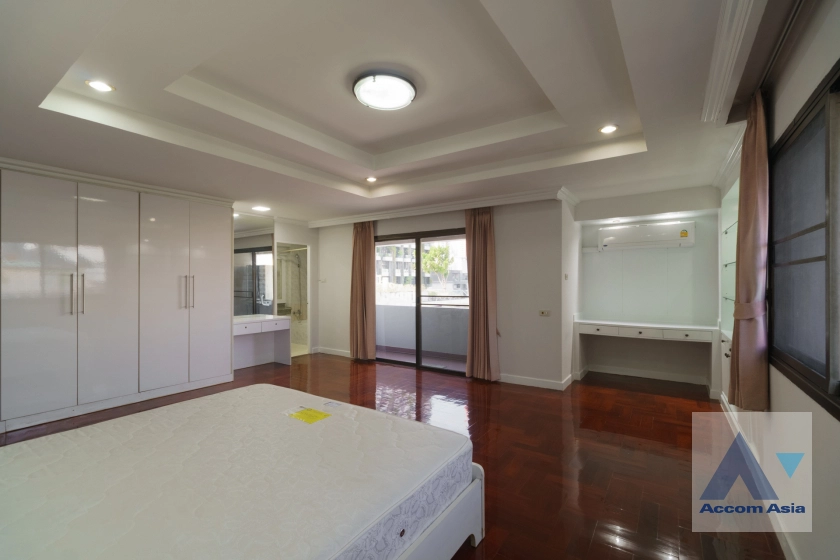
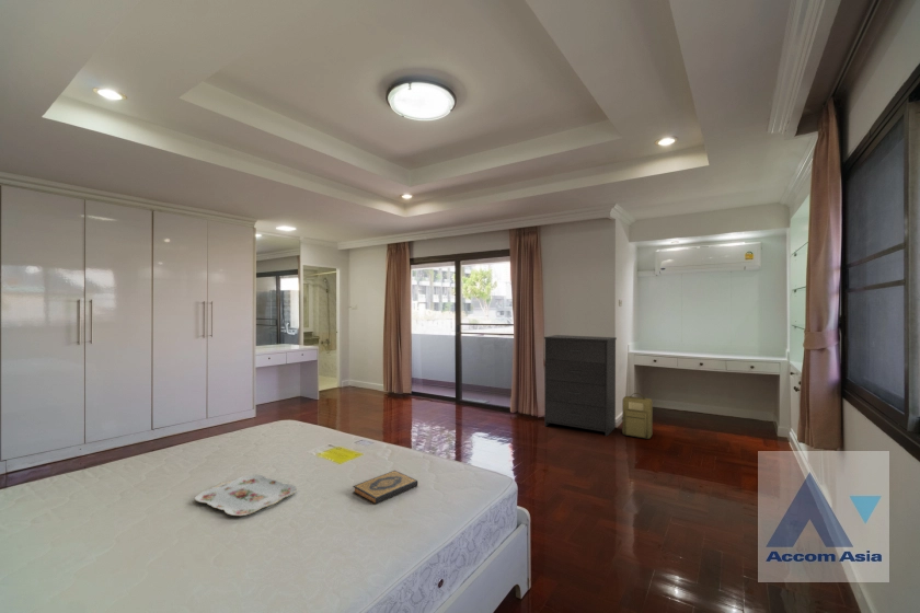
+ dresser (579, 382)
+ backpack (636, 413)
+ serving tray (246, 494)
+ hardback book (386, 486)
